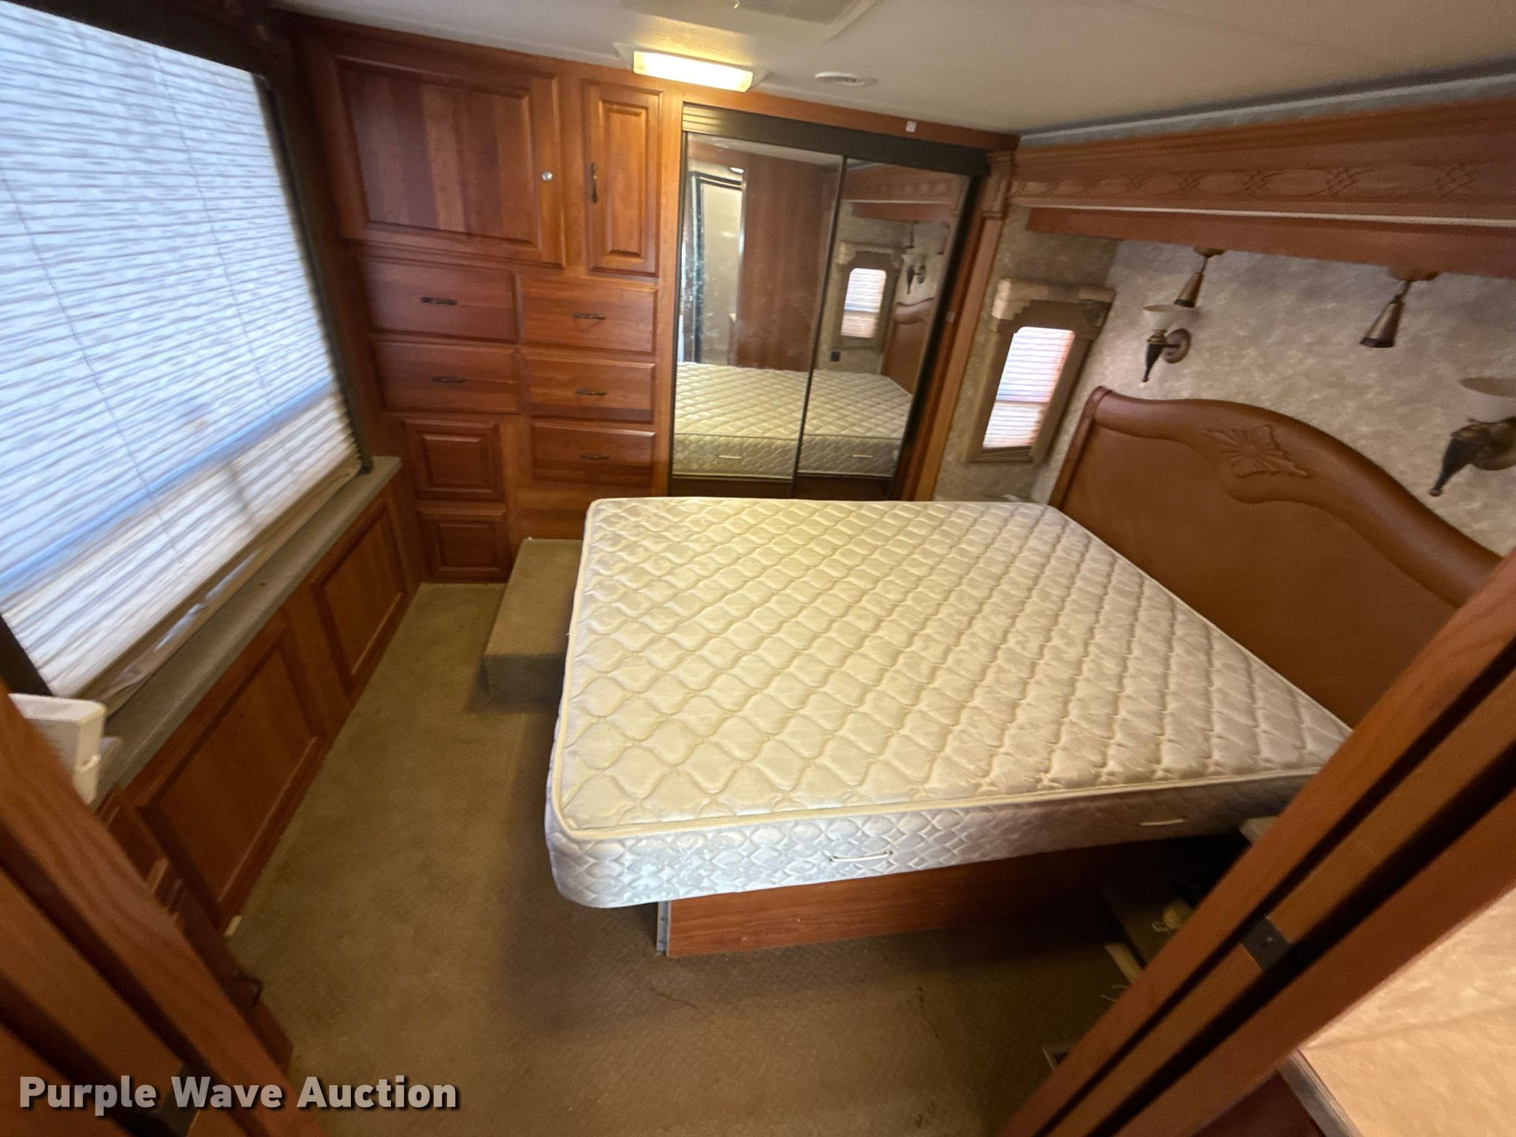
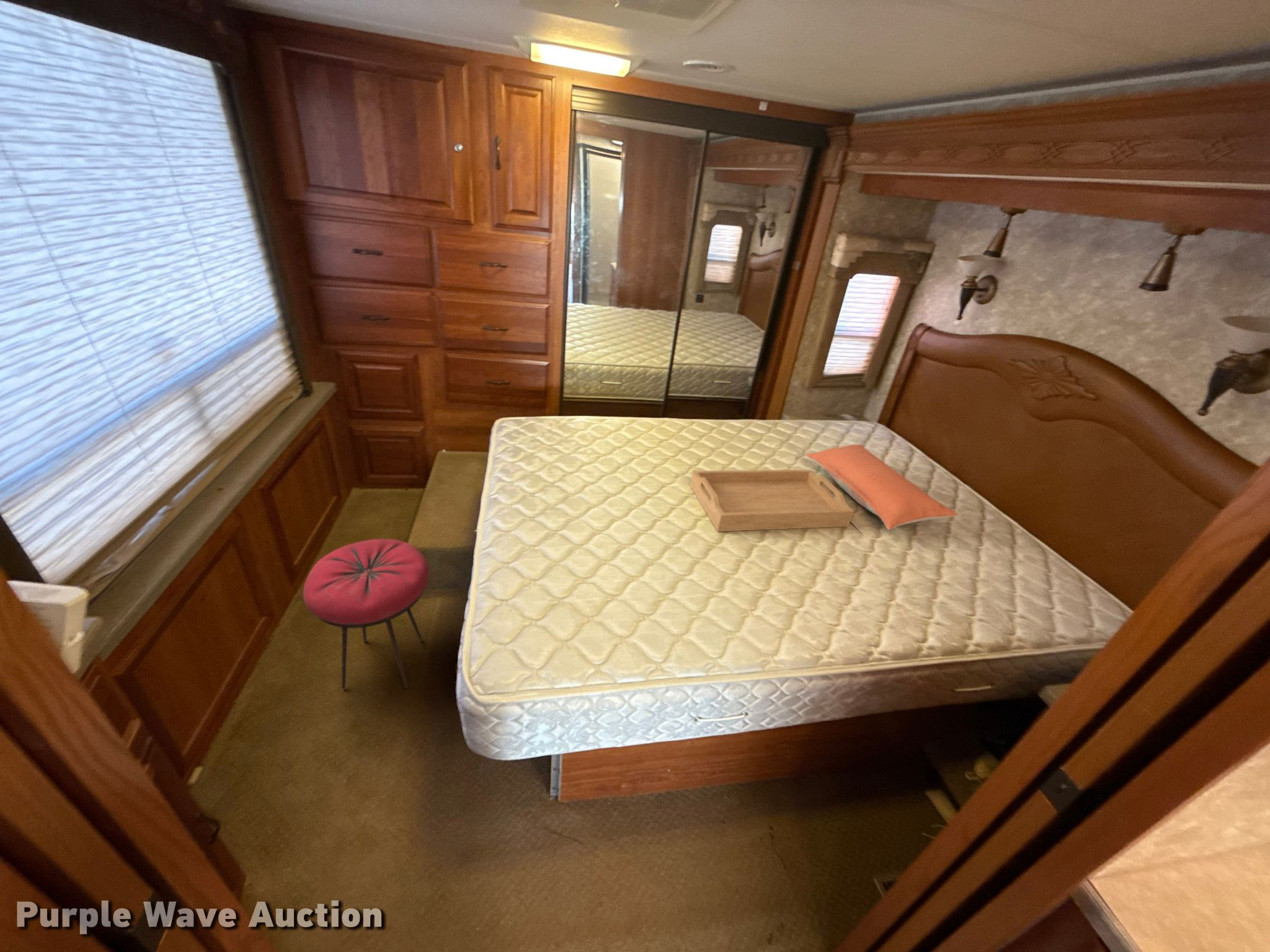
+ pillow (873, 482)
+ stool (376, 617)
+ serving tray (769, 495)
